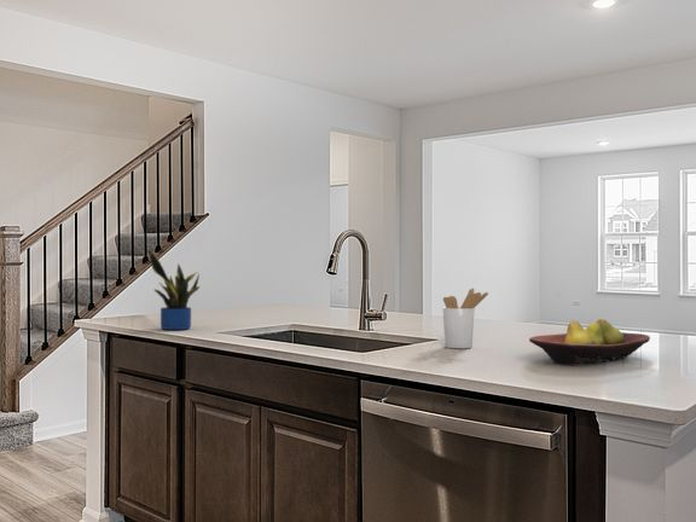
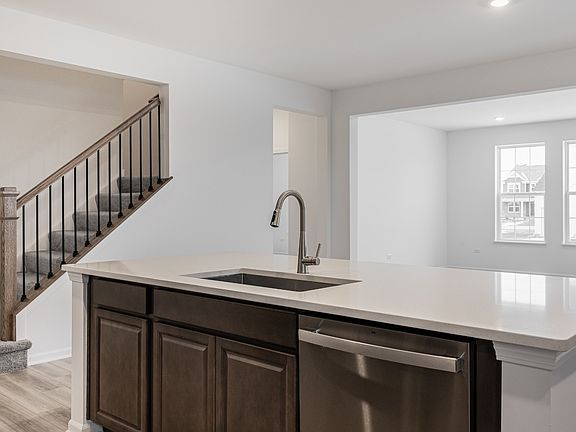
- potted plant (173, 290)
- fruit bowl (590, 340)
- utensil holder (464, 318)
